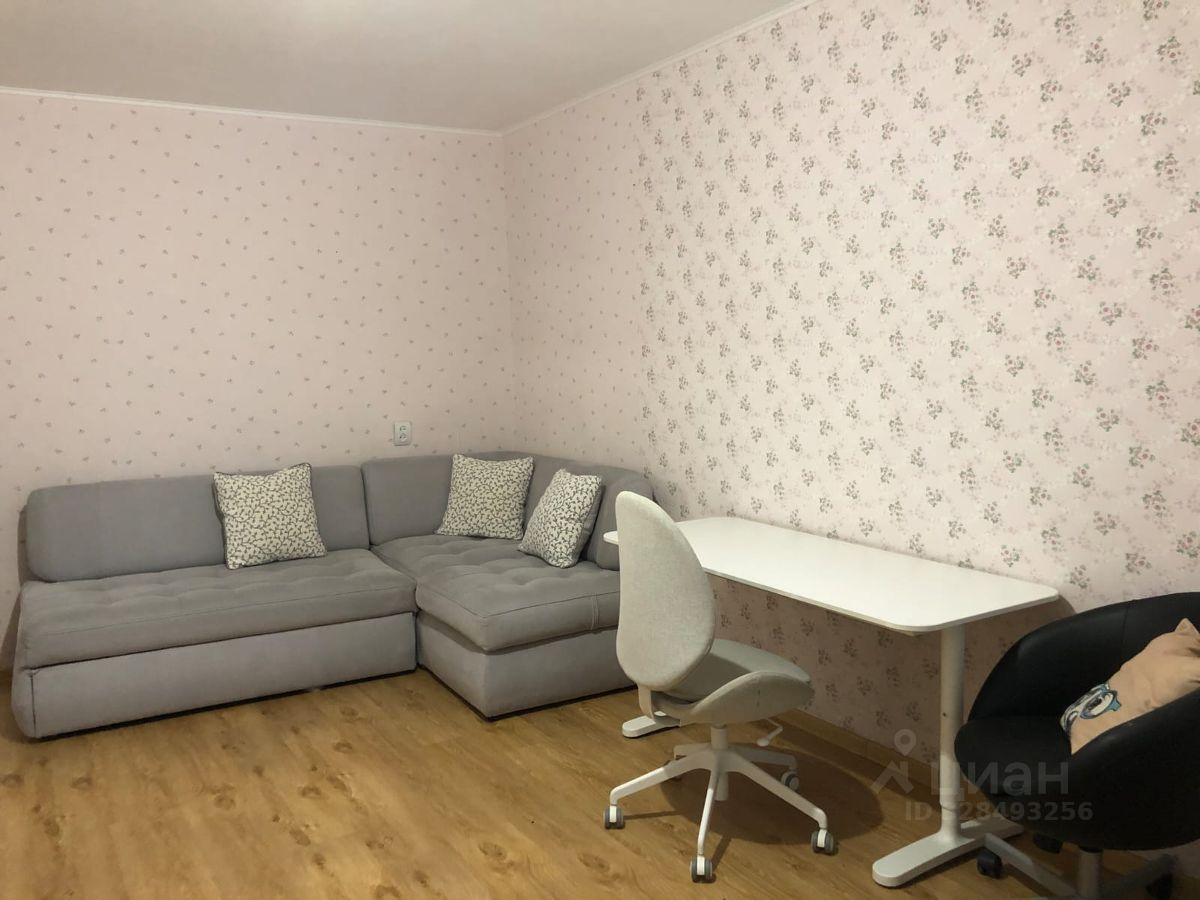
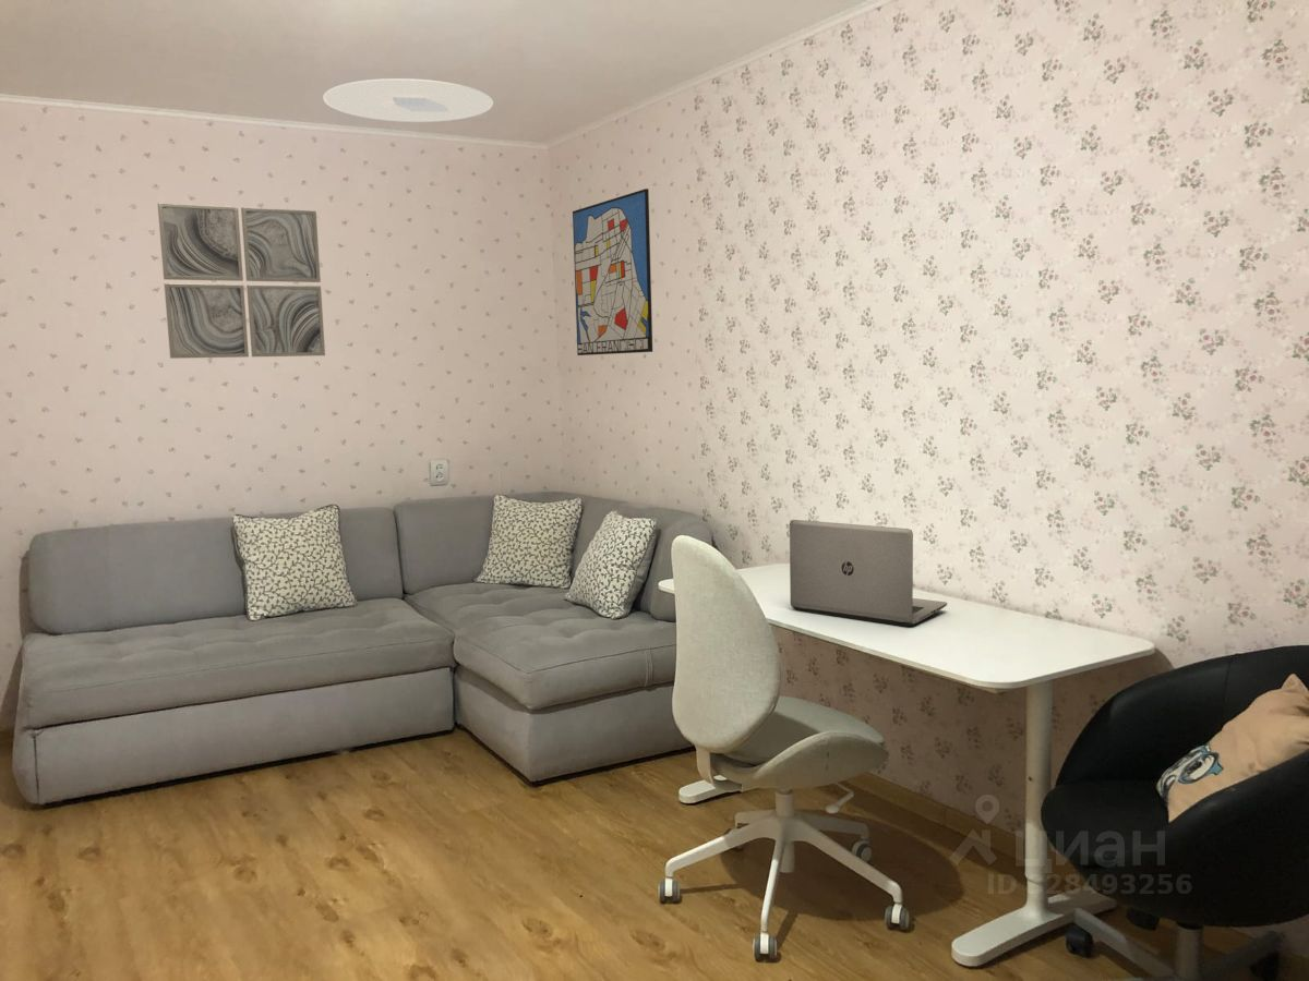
+ ceiling light (409, 93)
+ wall art (610, 278)
+ wall art (242, 284)
+ laptop (868, 565)
